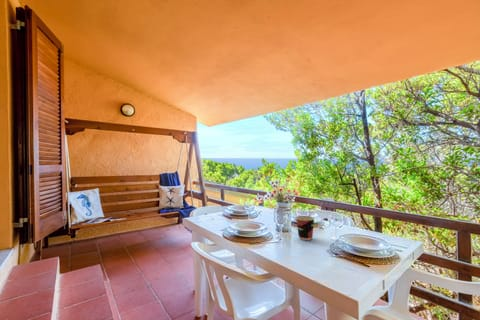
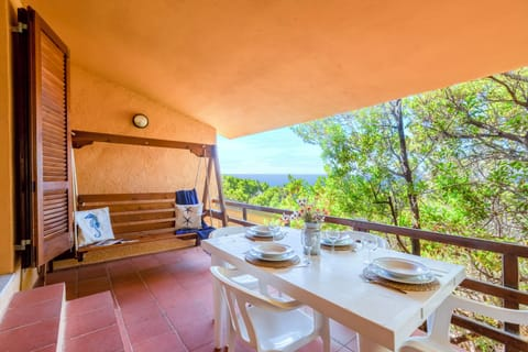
- cup (305, 227)
